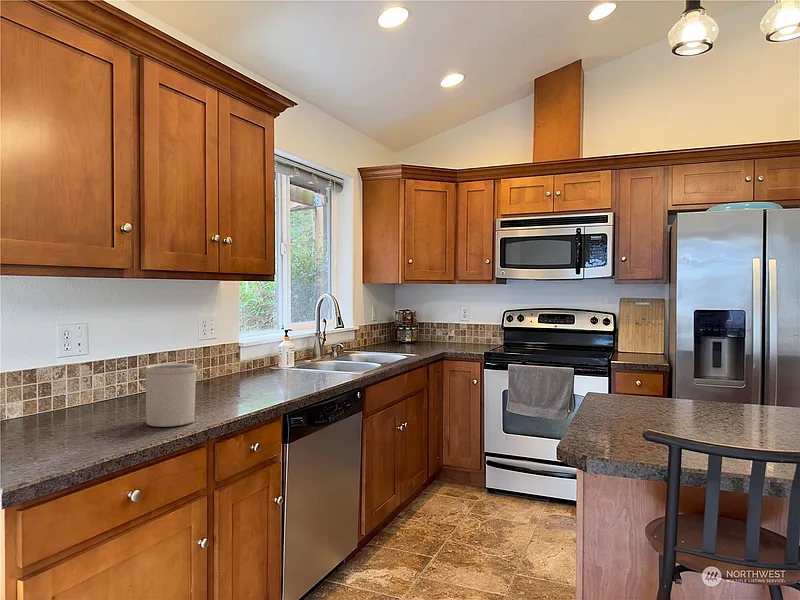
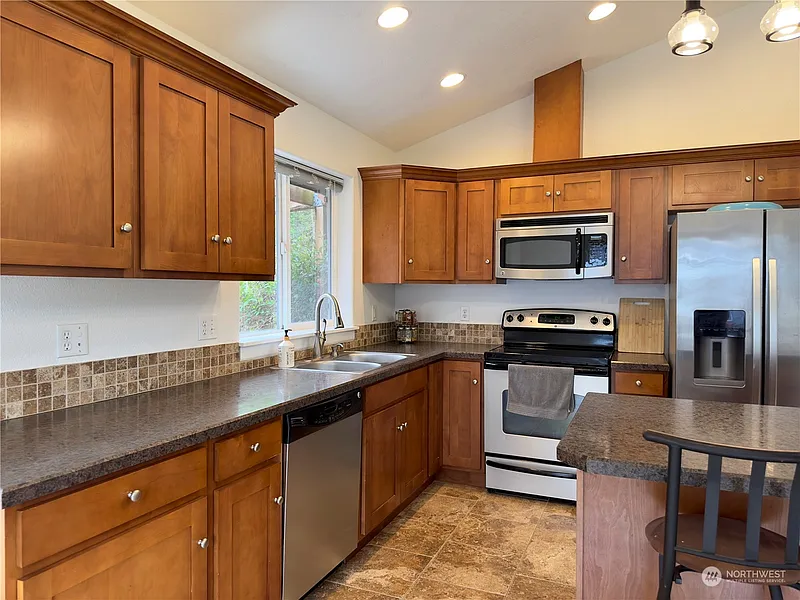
- utensil holder (171, 393)
